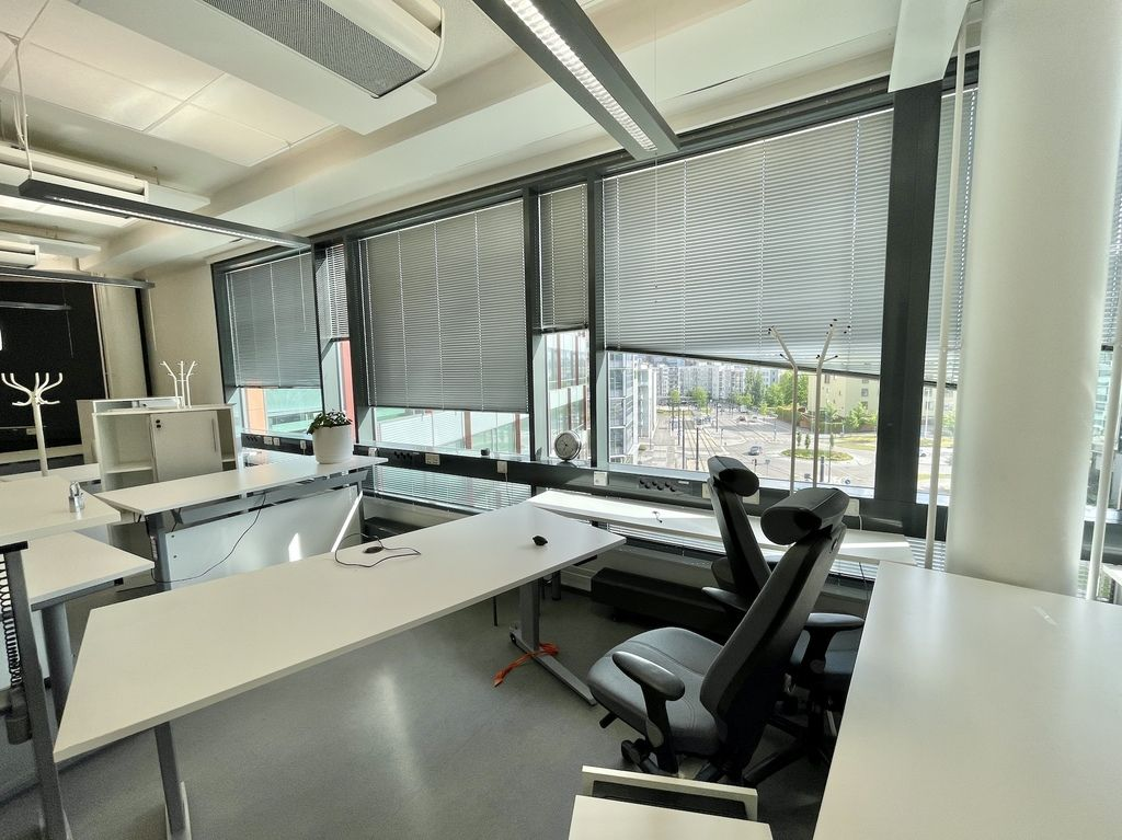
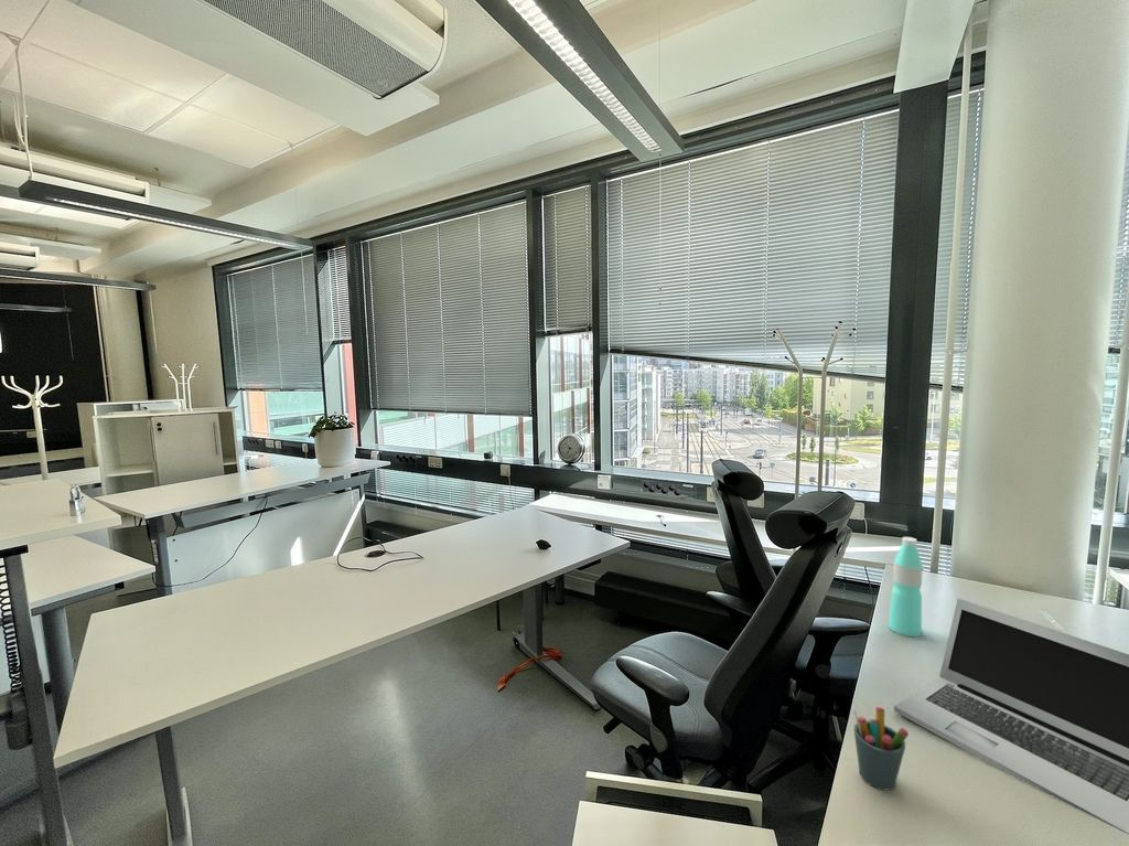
+ water bottle (906, 583)
+ laptop (1025, 694)
+ pen holder (878, 745)
